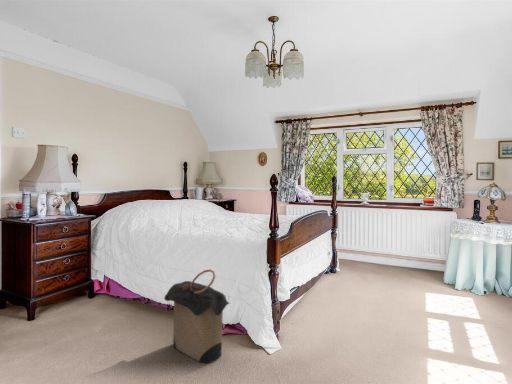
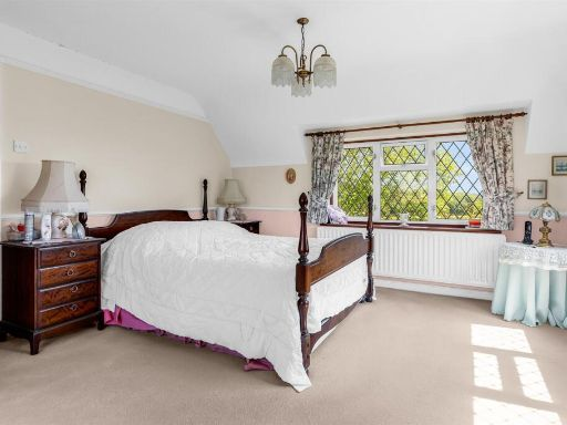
- laundry hamper (195, 310)
